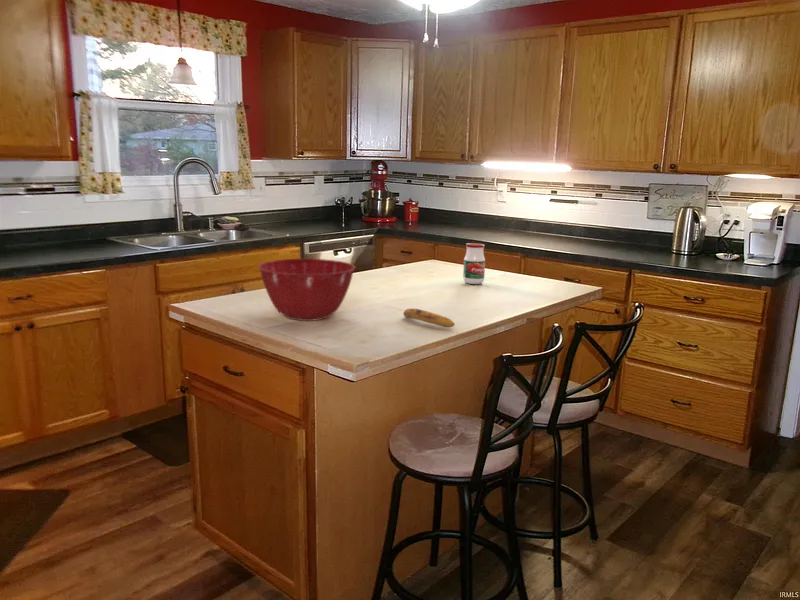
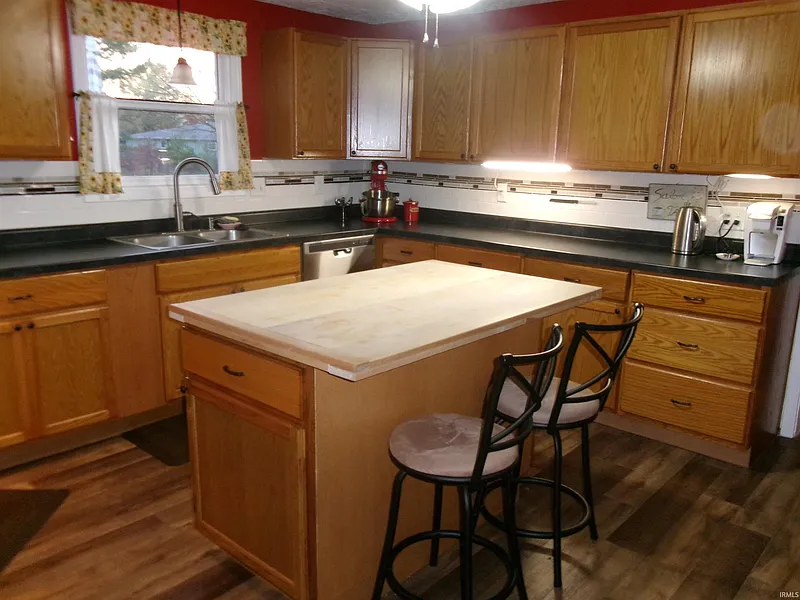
- jar (474, 263)
- mixing bowl (307, 290)
- banana (426, 316)
